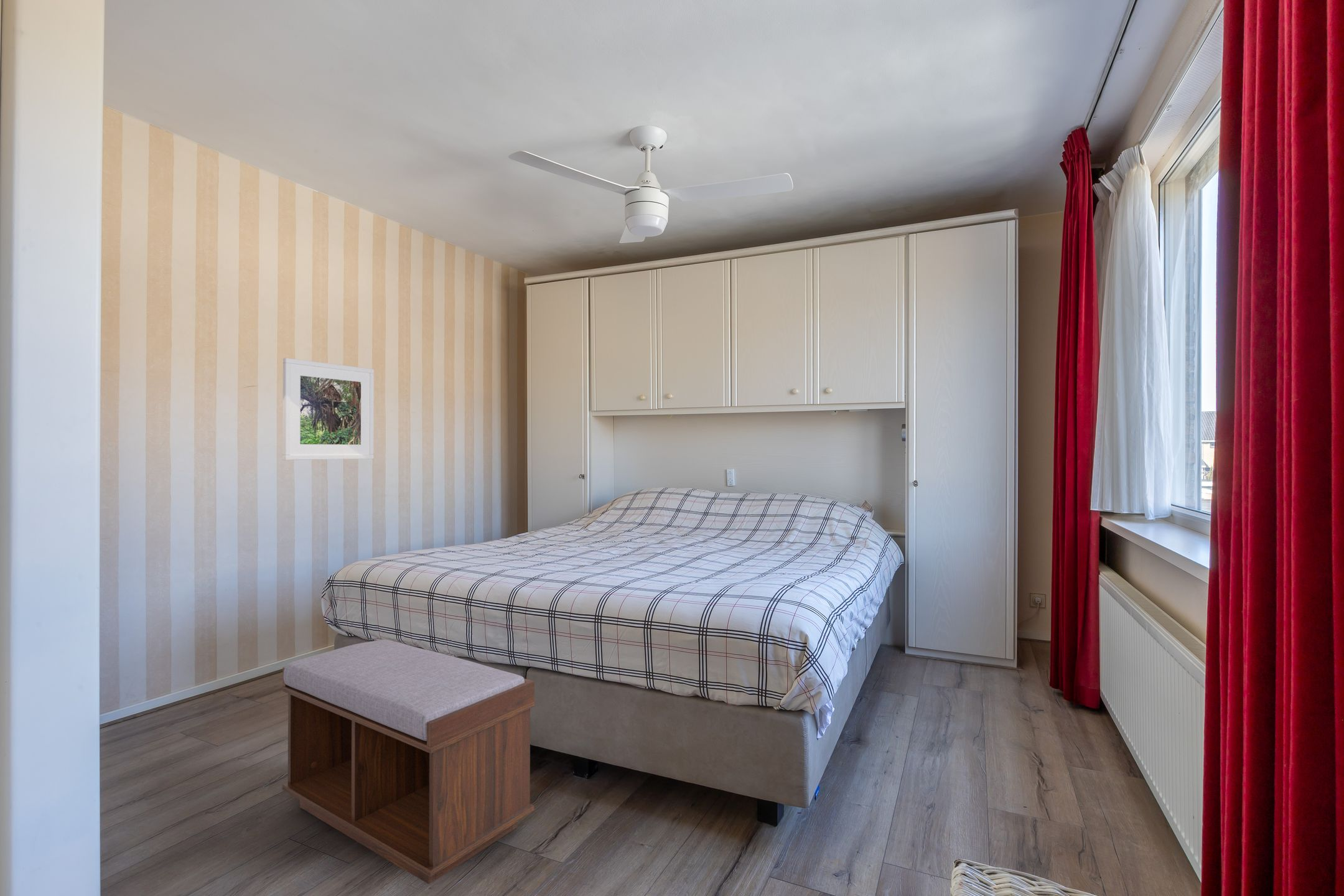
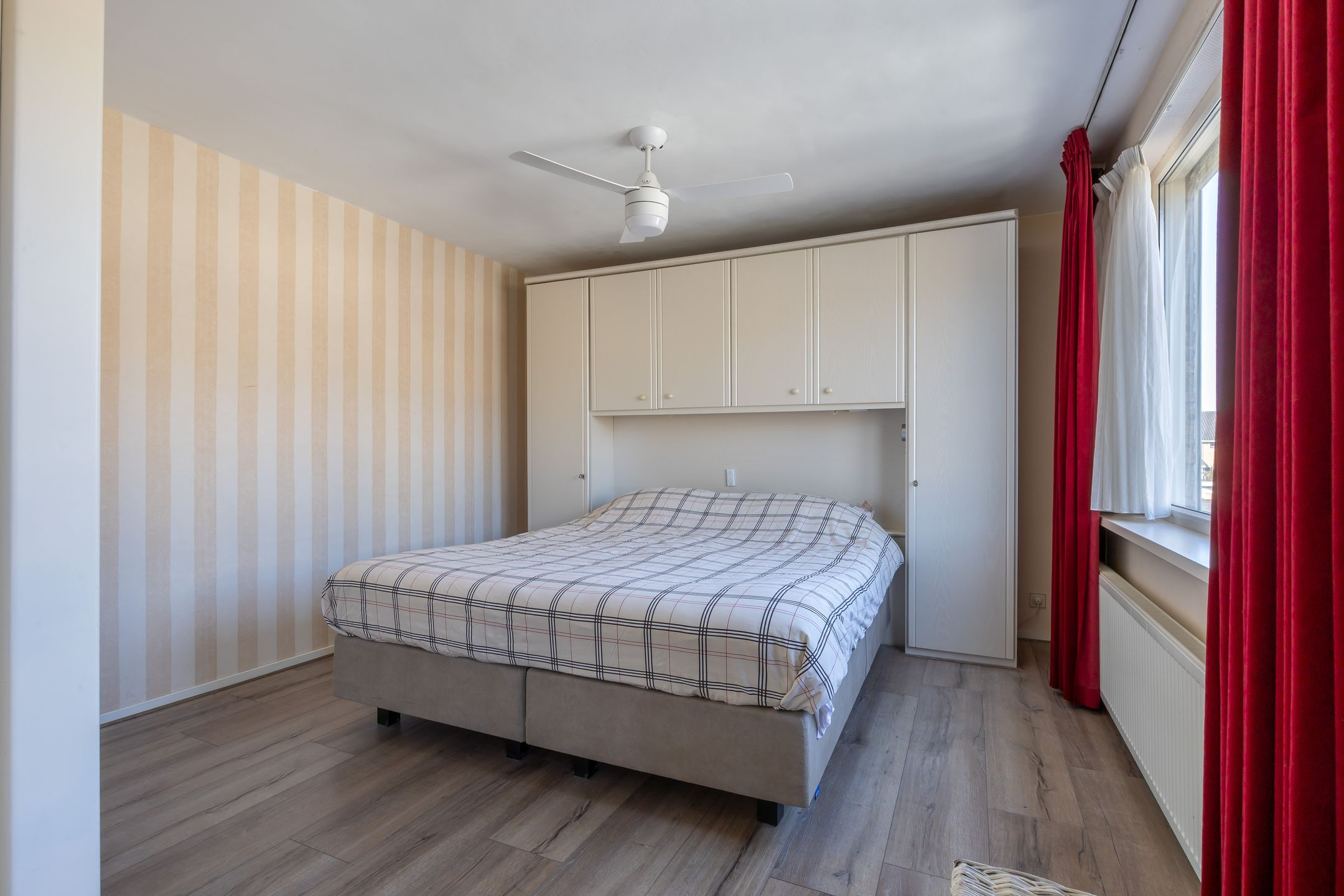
- bench (403, 742)
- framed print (331, 411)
